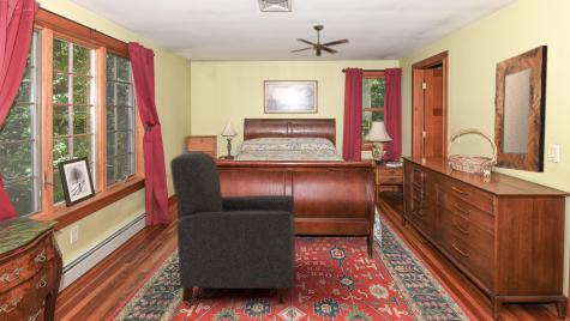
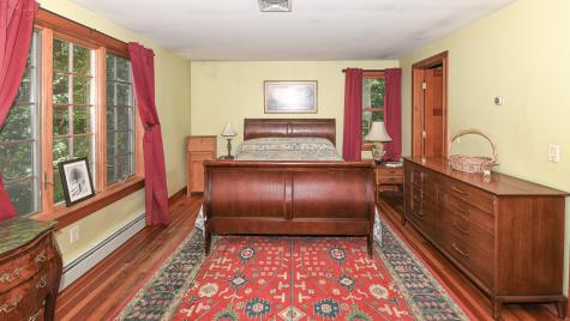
- chair (239, 217)
- ceiling fan (318, 41)
- home mirror (517, 113)
